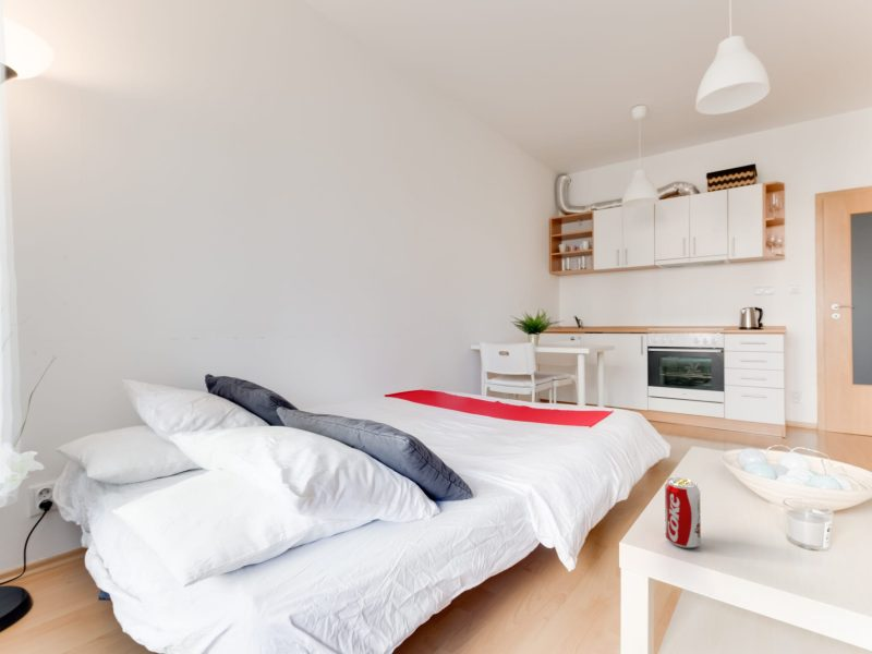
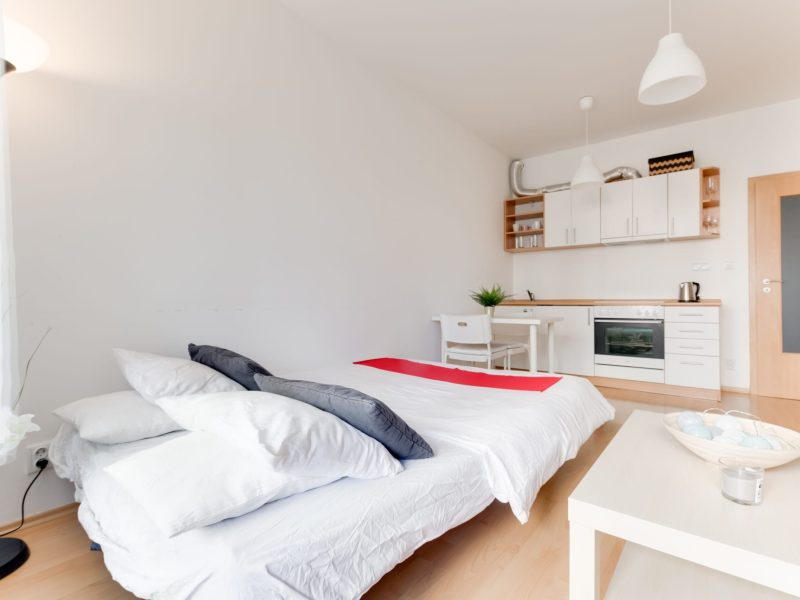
- beverage can (682, 511)
